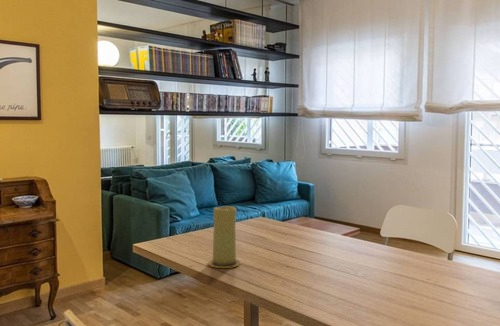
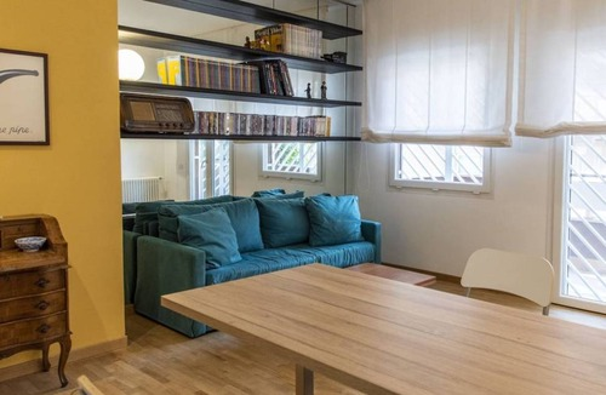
- candle (224, 235)
